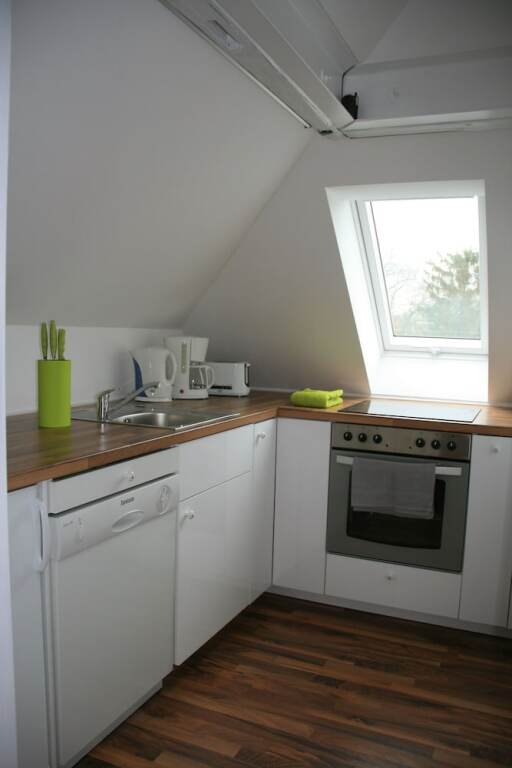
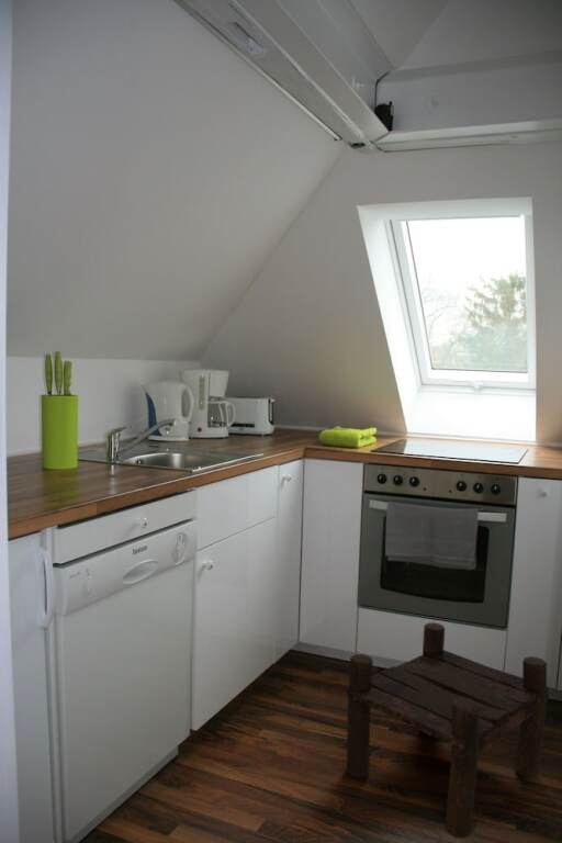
+ stool (445, 717)
